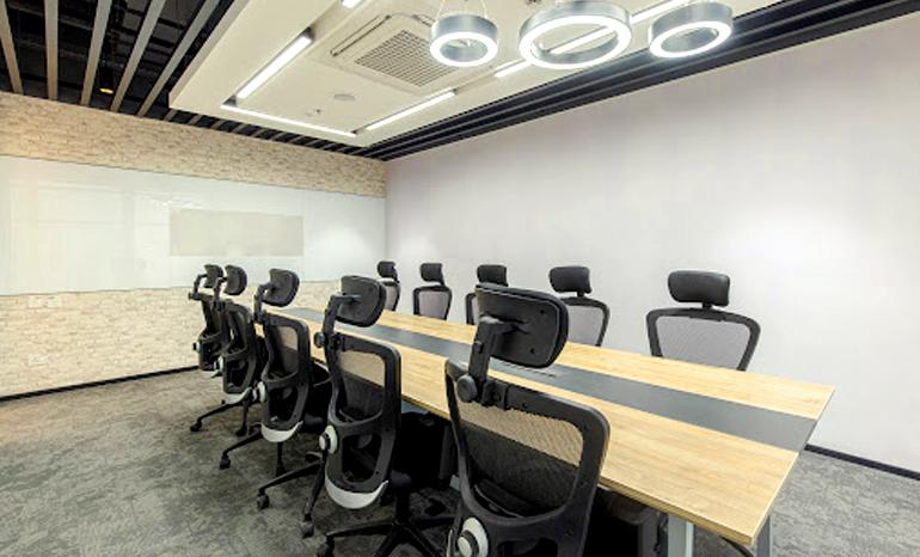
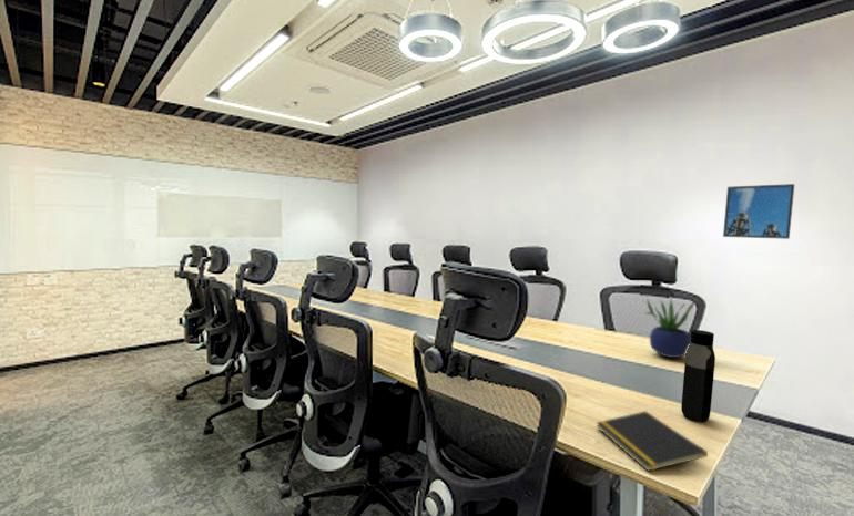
+ notepad (647, 437)
+ water bottle (698, 374)
+ potted plant (670, 327)
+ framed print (756, 211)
